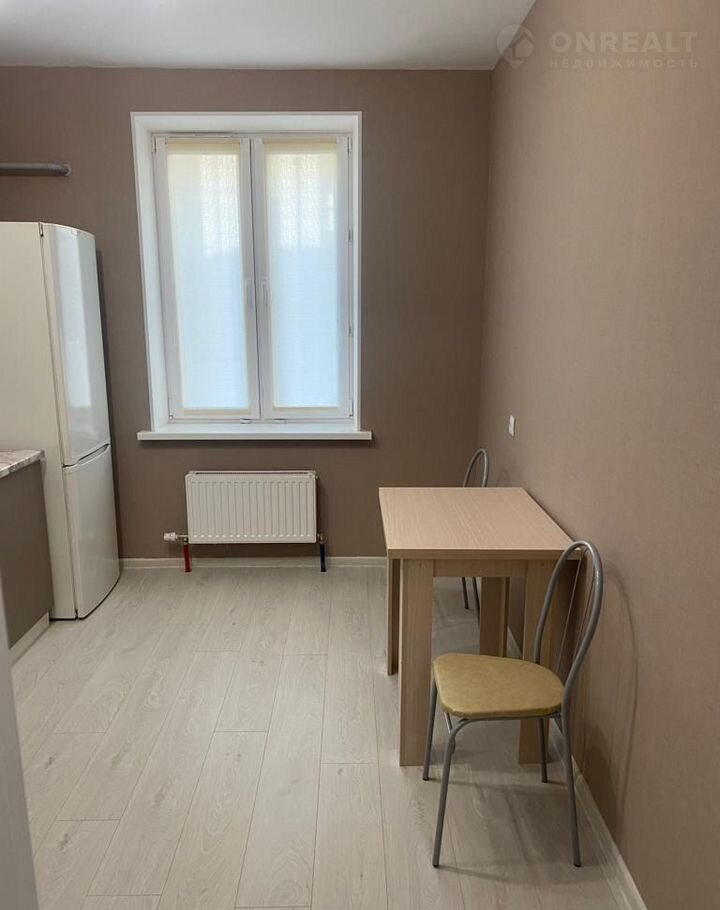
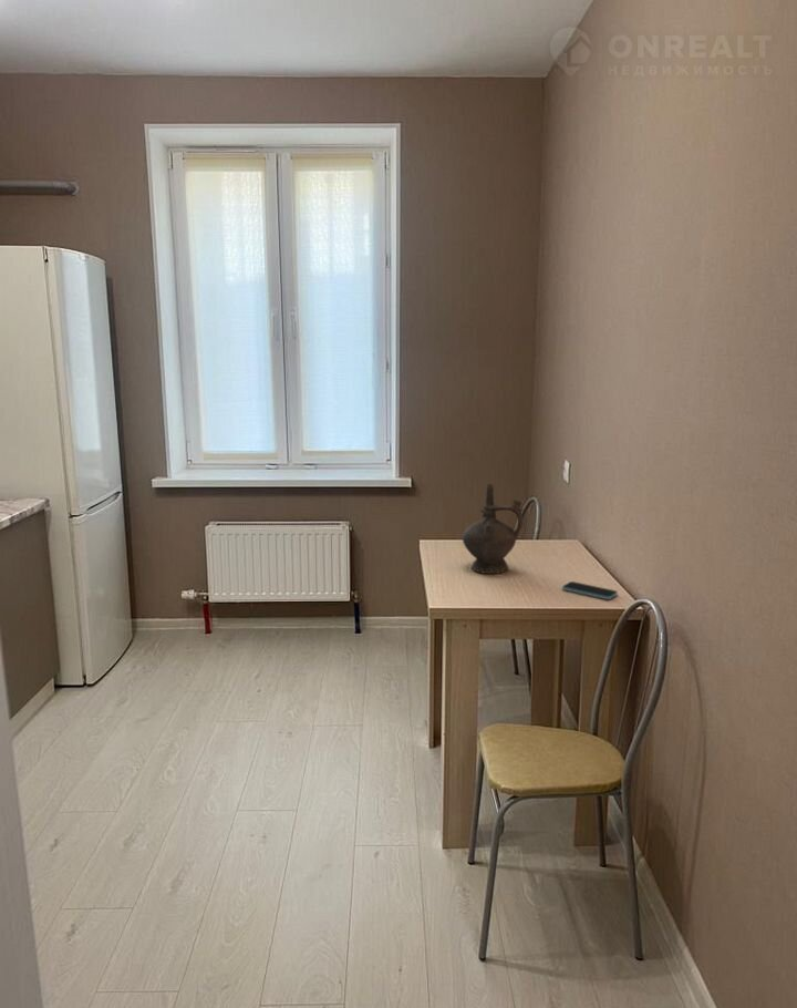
+ smartphone (589, 589)
+ ceremonial vessel (493, 527)
